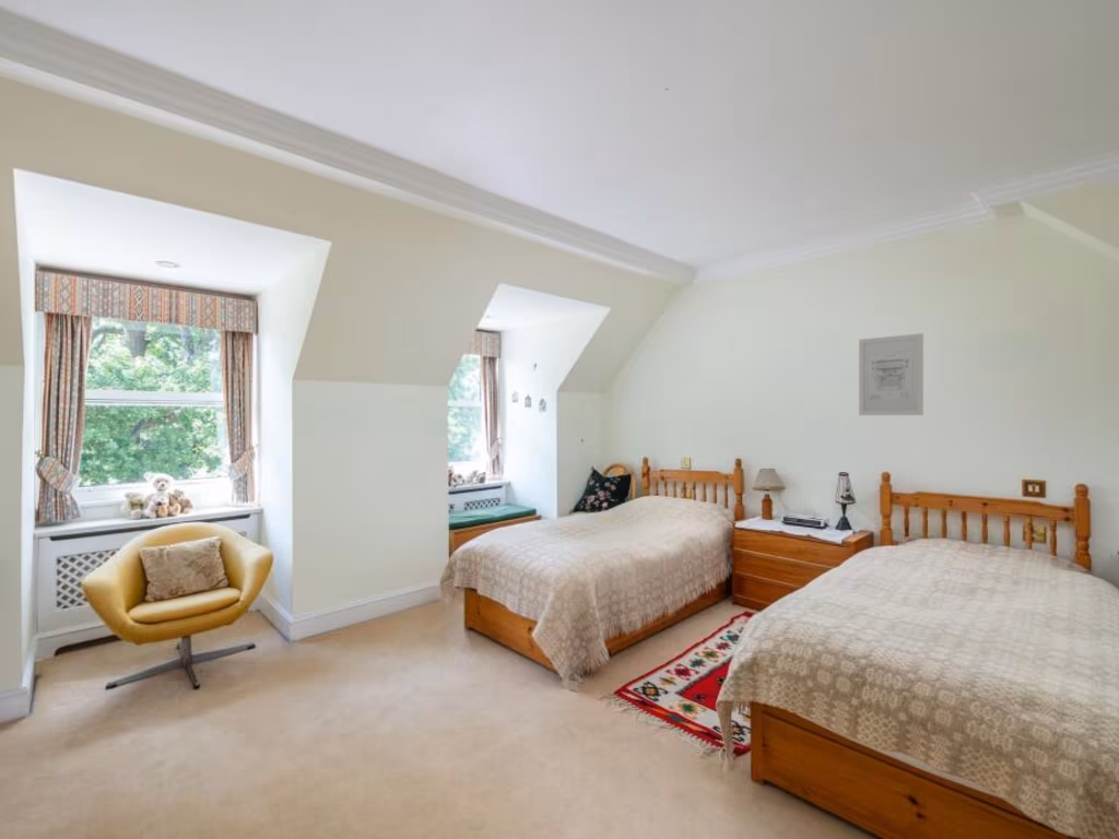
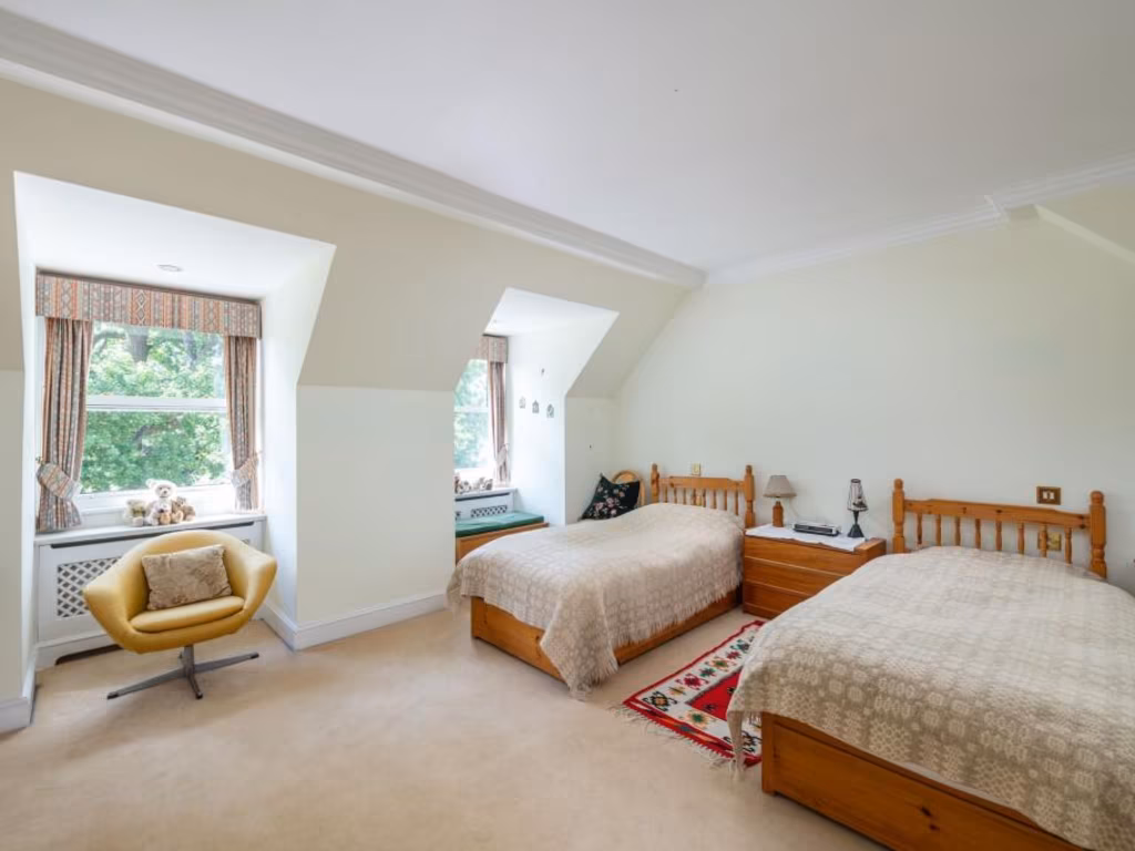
- wall art (890, 376)
